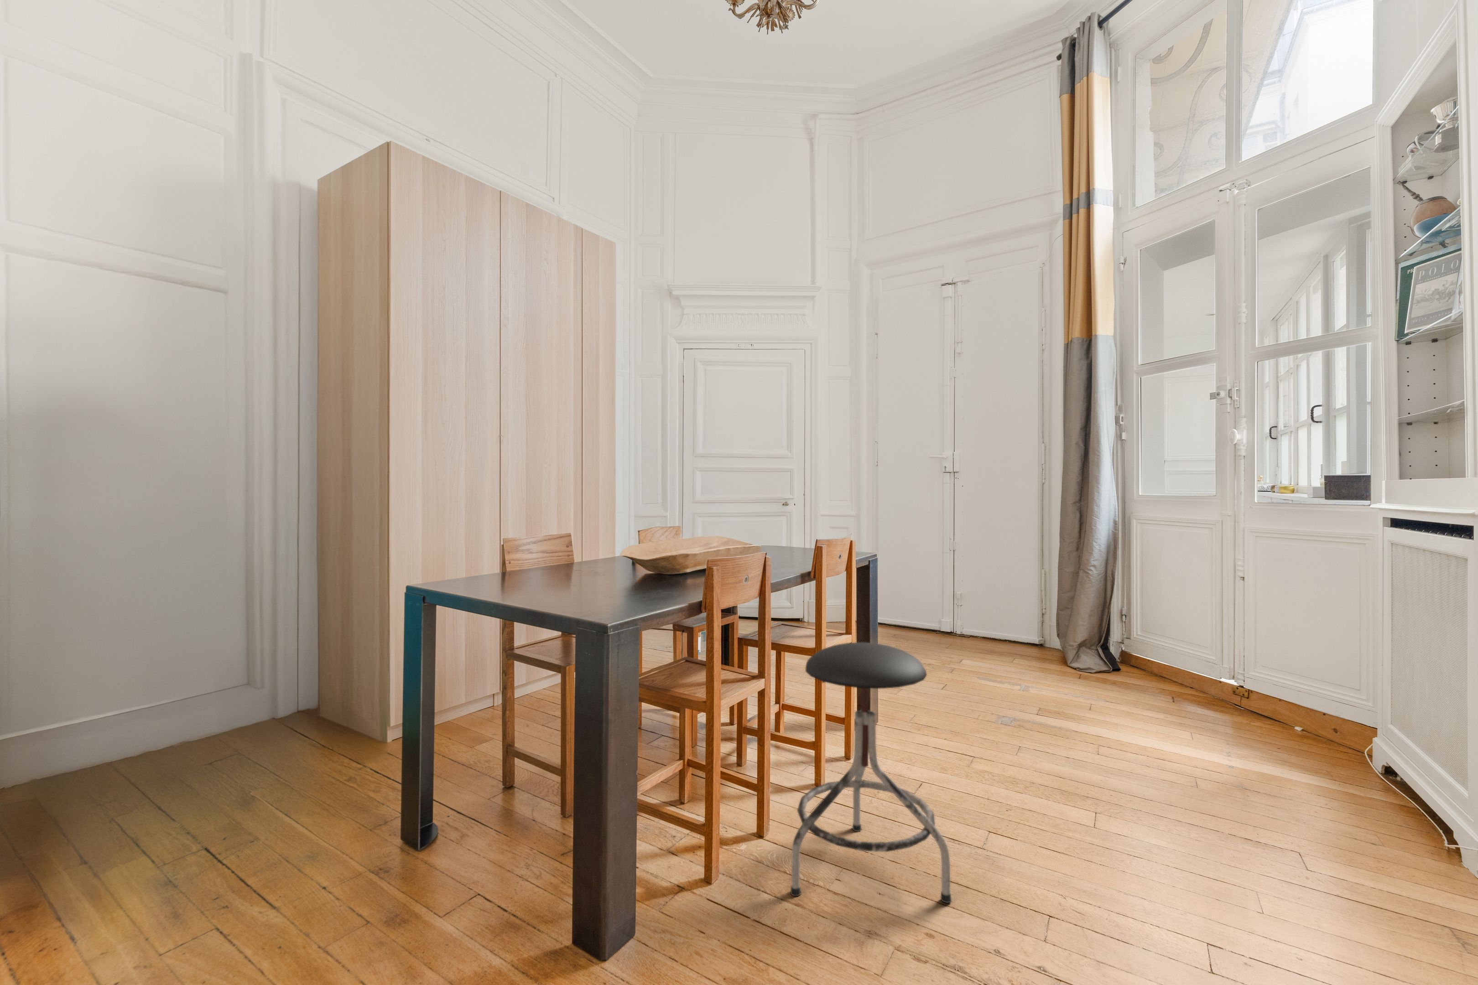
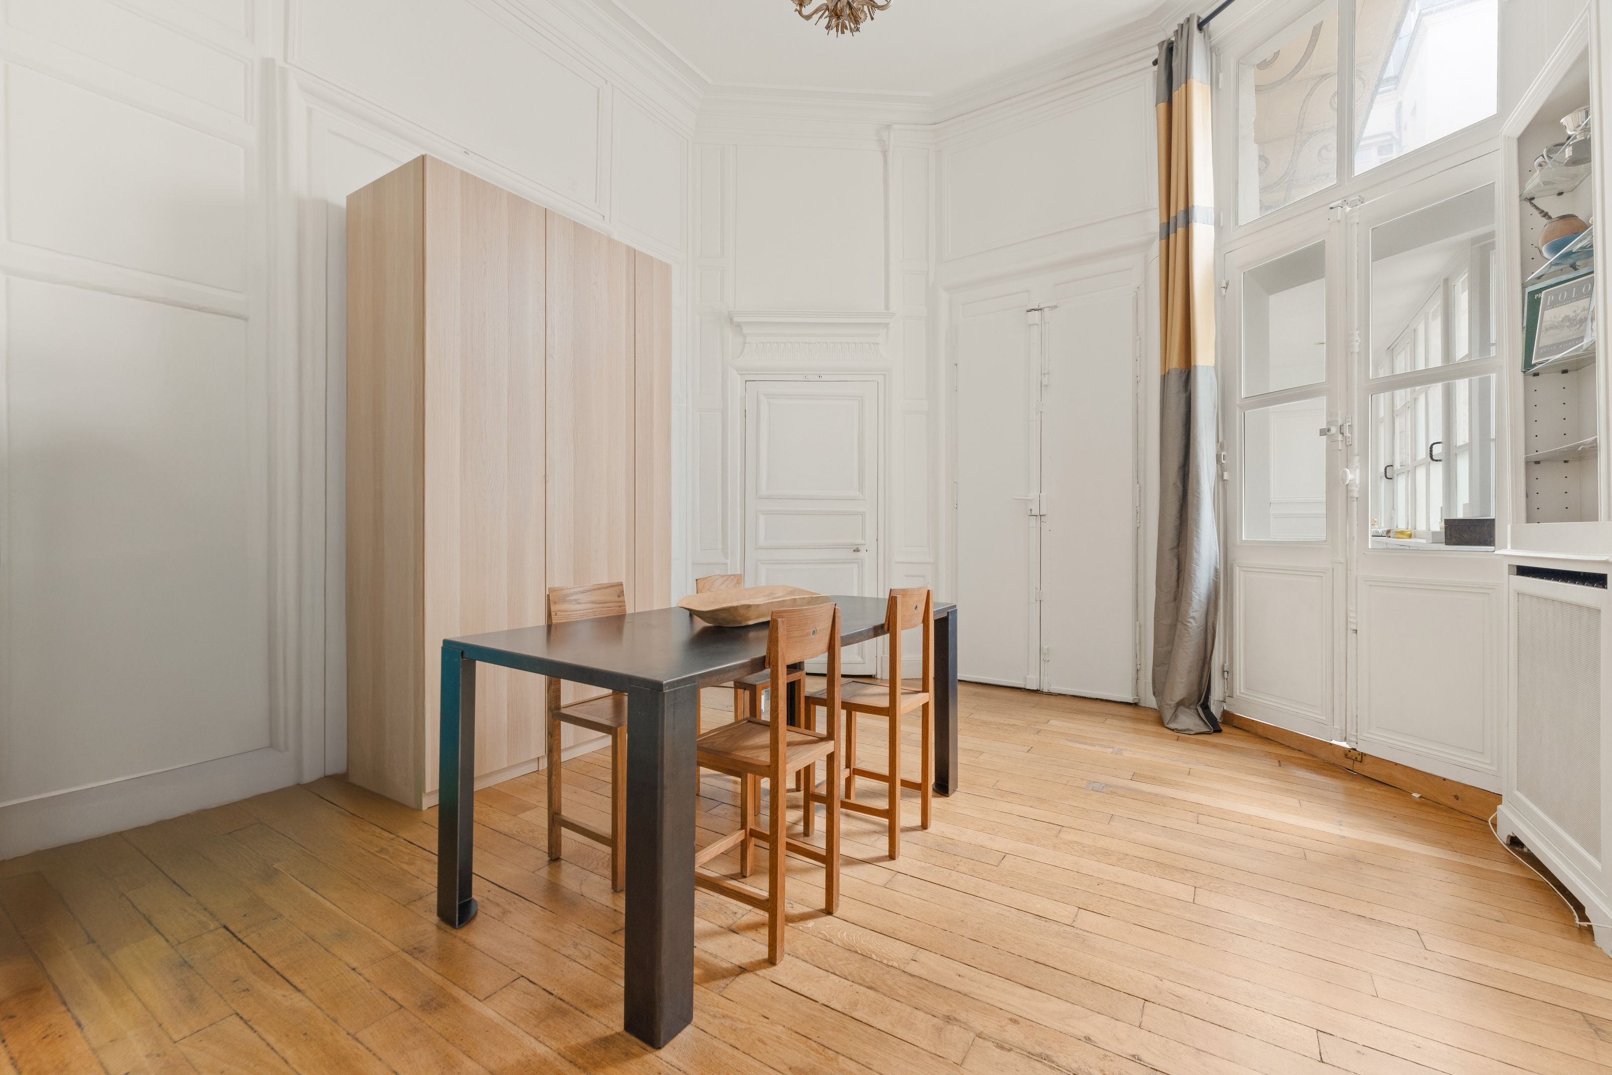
- stool (874, 761)
